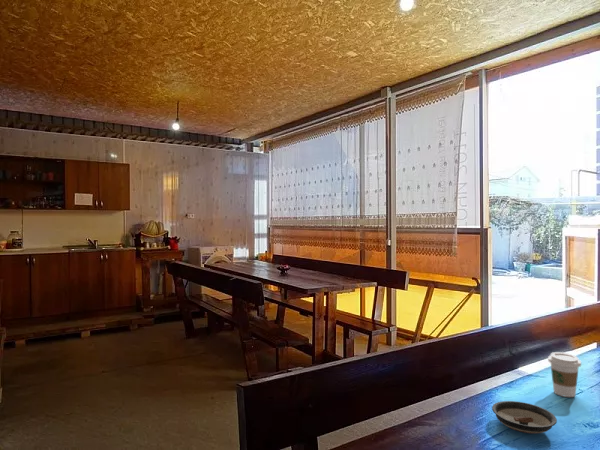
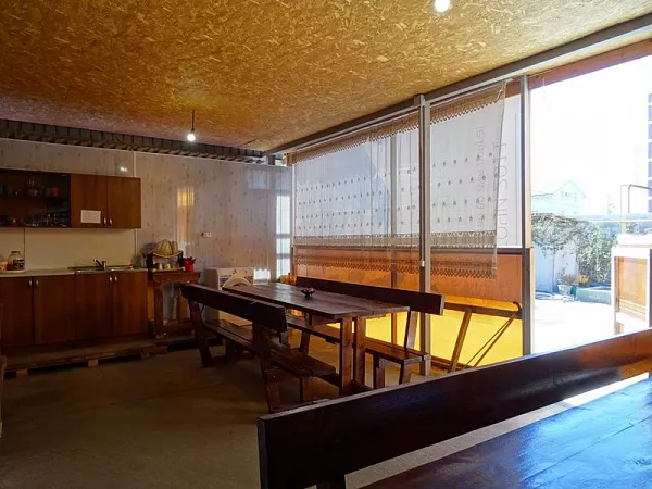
- coffee cup (564, 374)
- saucer (523, 419)
